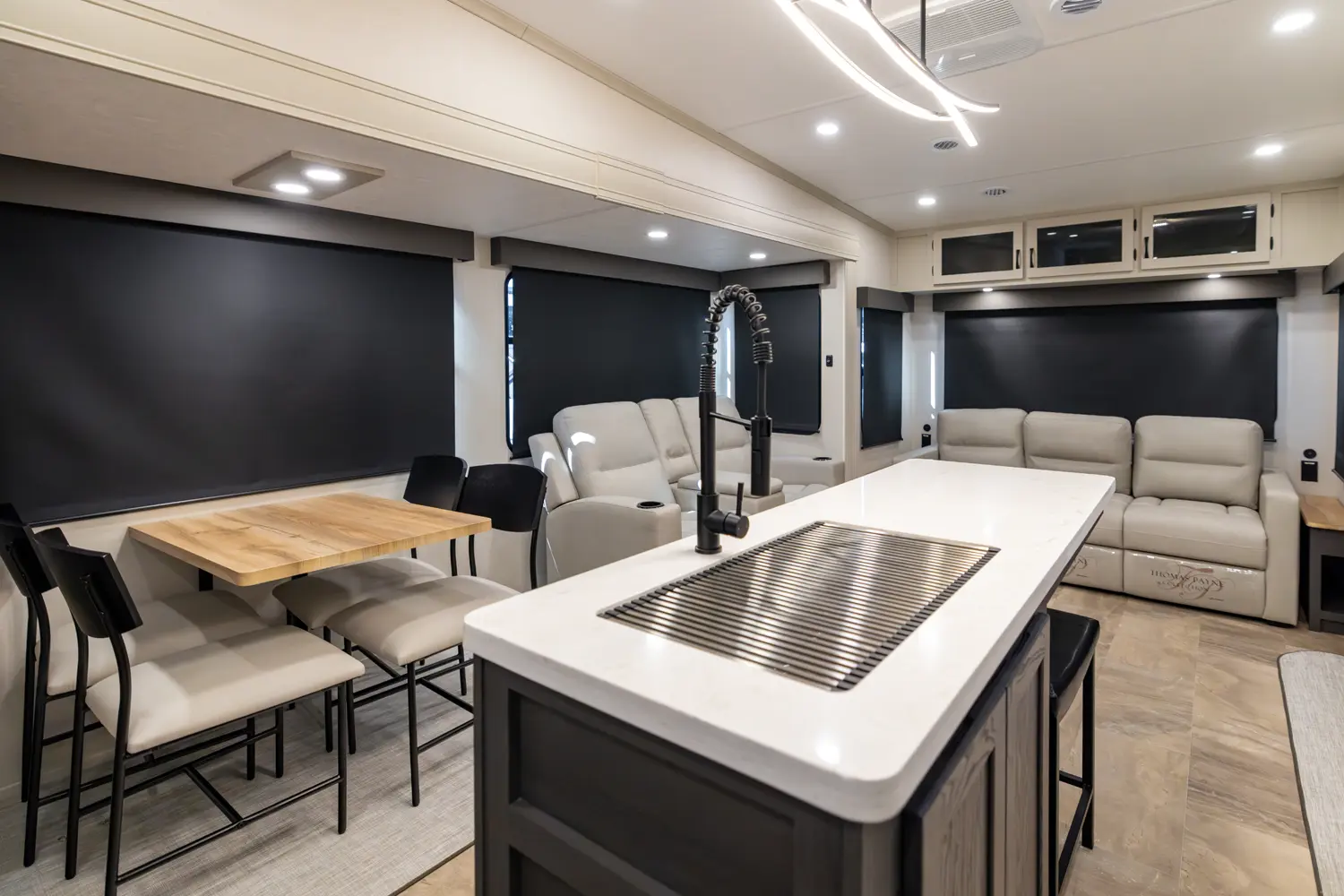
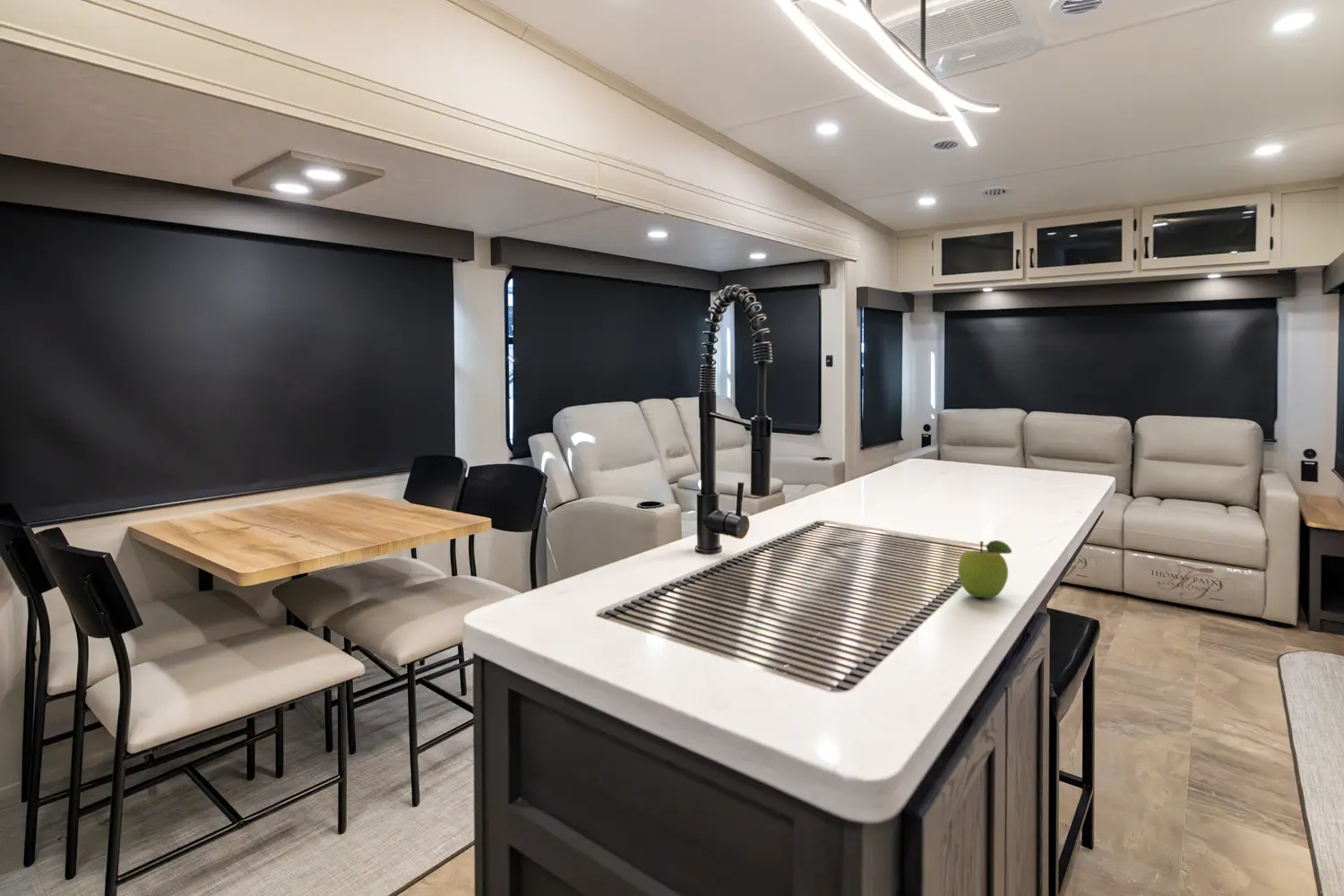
+ fruit (986, 568)
